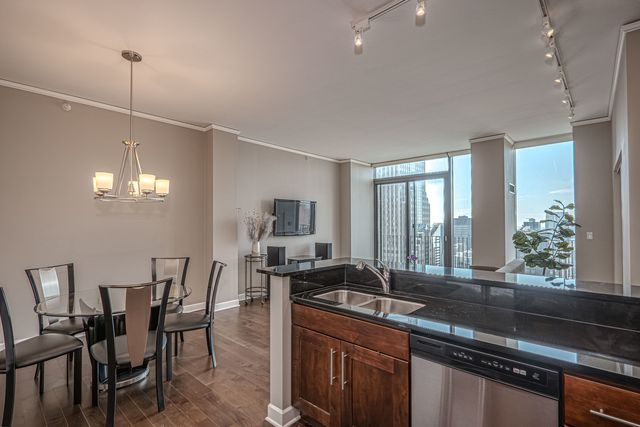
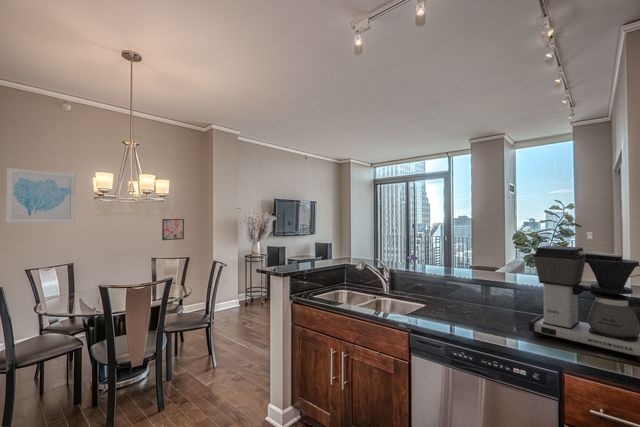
+ coffee maker (590, 292)
+ wall art (42, 196)
+ wall art (173, 229)
